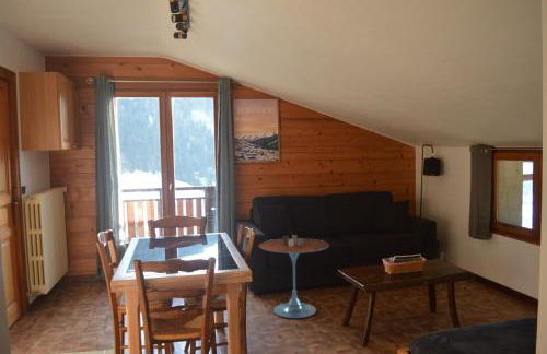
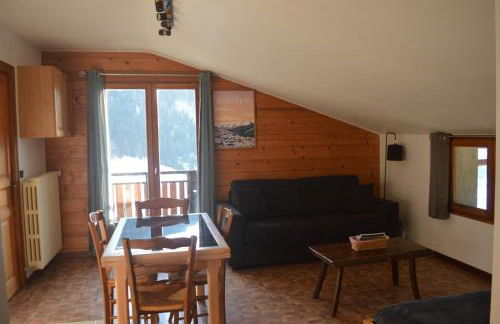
- side table (293, 271)
